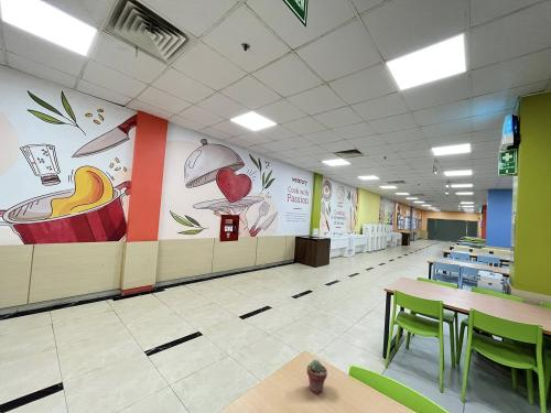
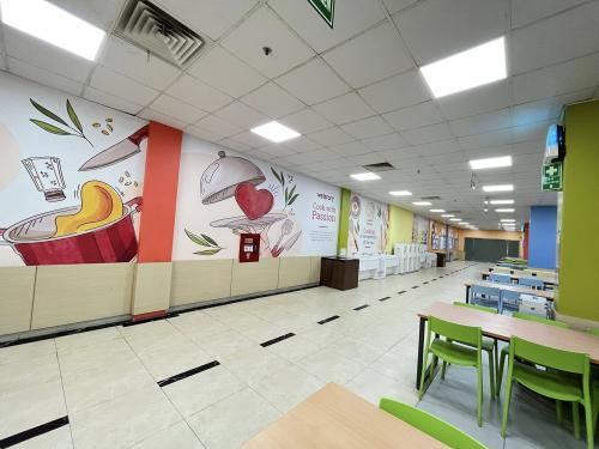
- potted succulent (316, 374)
